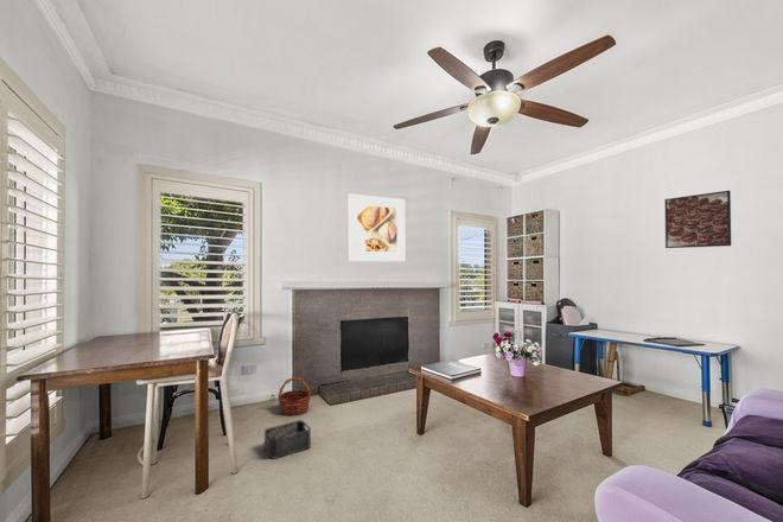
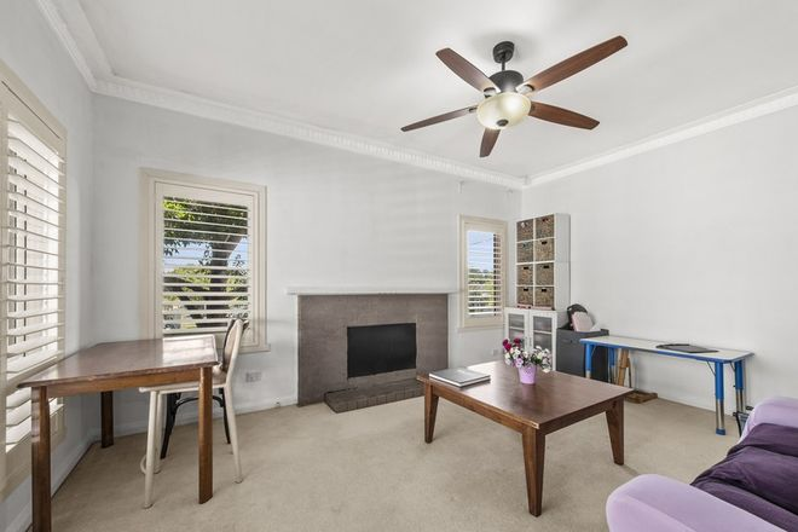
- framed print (695, 221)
- basket (294, 394)
- storage bin (287, 438)
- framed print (377, 229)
